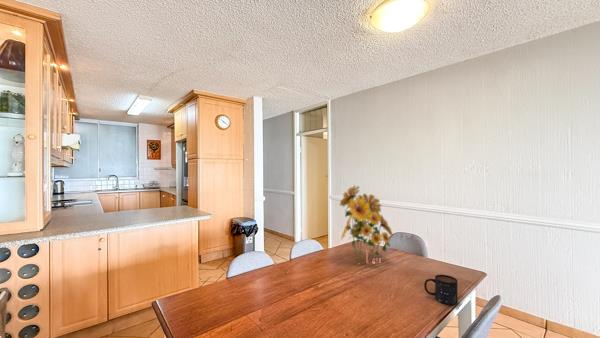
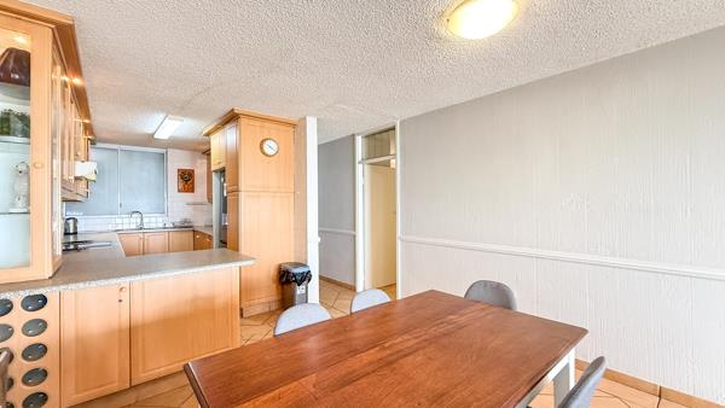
- flower bouquet (364, 222)
- mug (440, 288)
